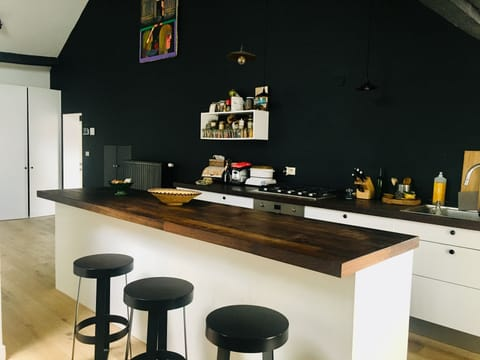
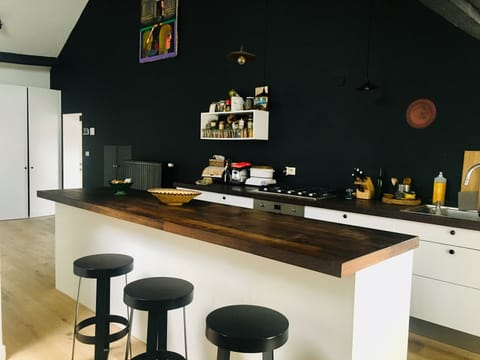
+ decorative plate (420, 114)
